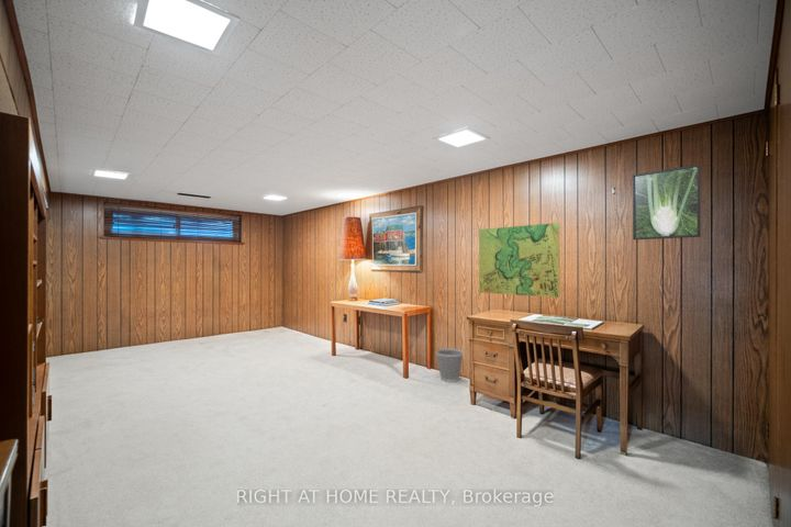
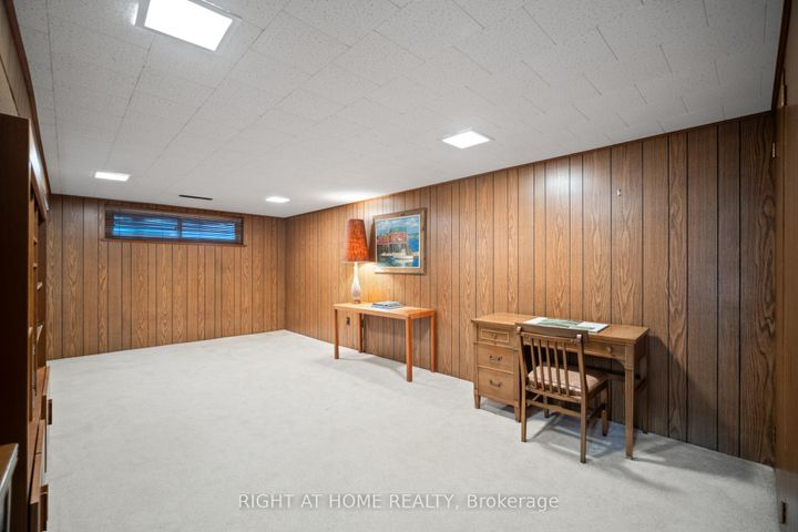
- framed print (665, 204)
- wastebasket (449, 365)
- map (515, 260)
